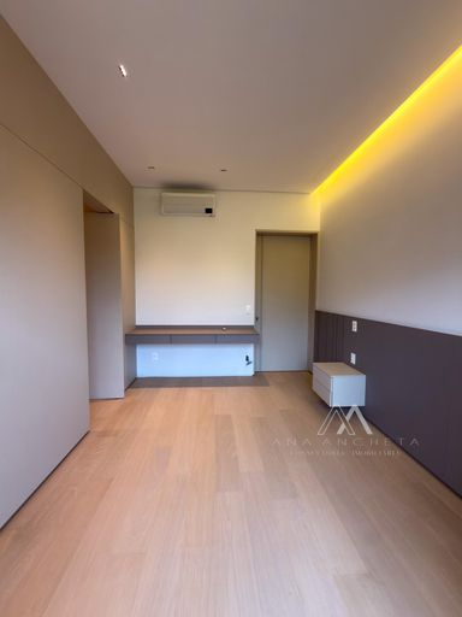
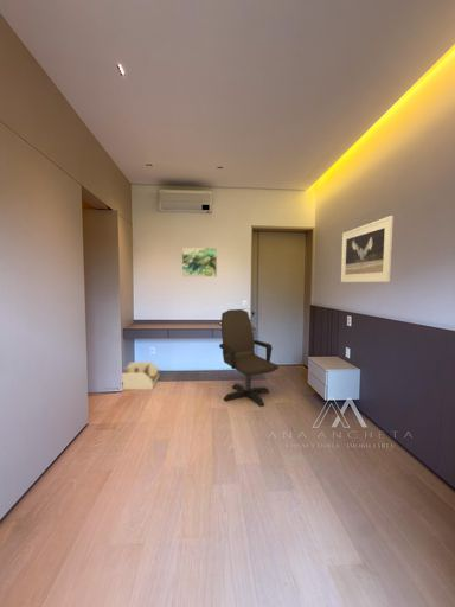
+ storage bin (140, 375)
+ office chair (246, 353)
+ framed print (363, 254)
+ wall art (199, 262)
